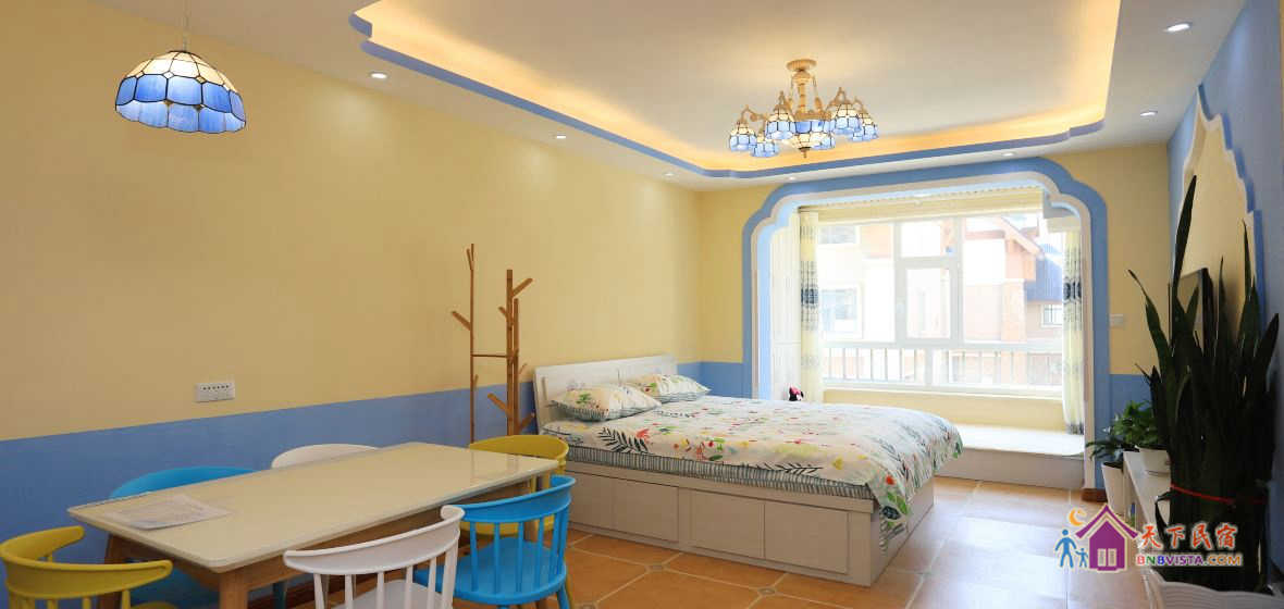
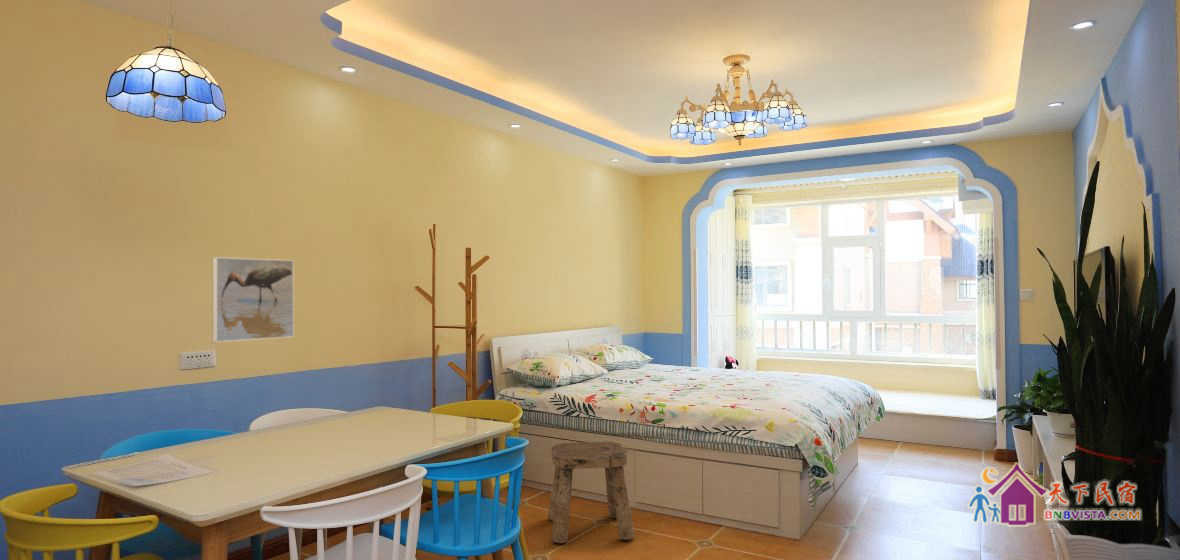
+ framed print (255, 299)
+ stool (606, 487)
